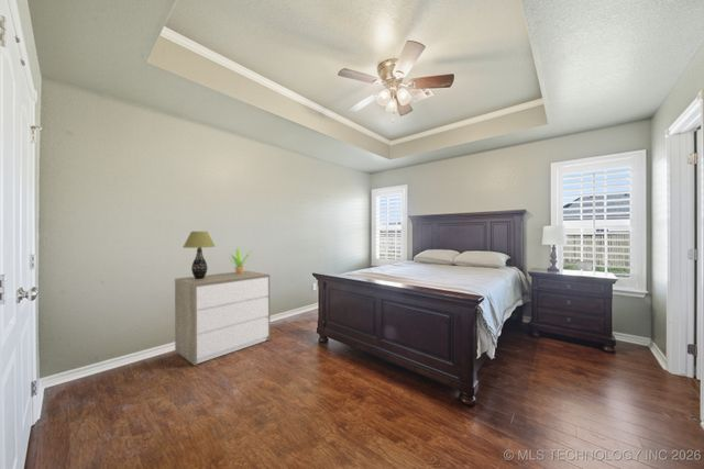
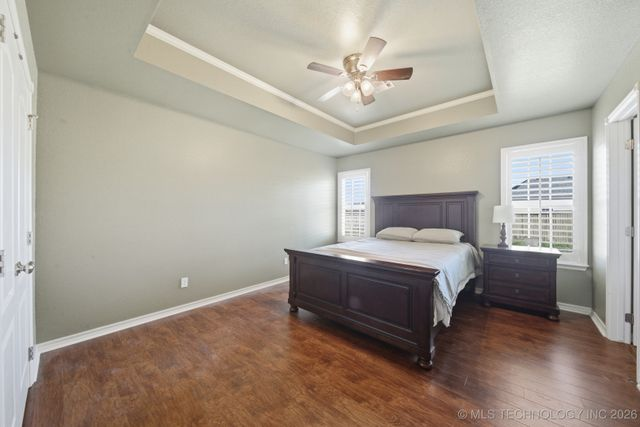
- table lamp (199, 255)
- dresser (224, 310)
- potted plant (239, 260)
